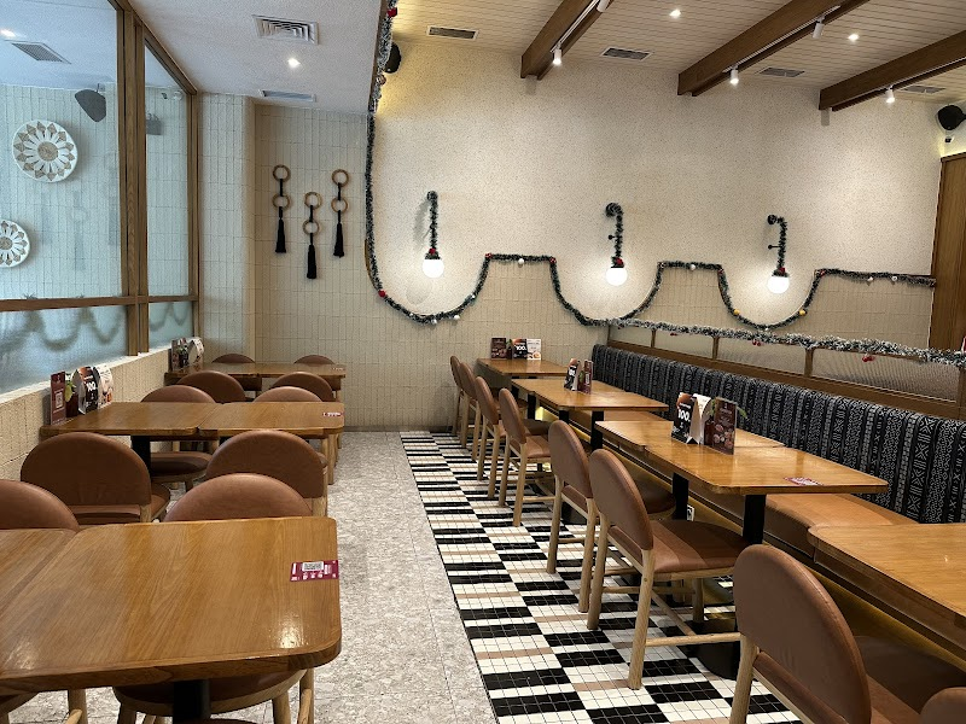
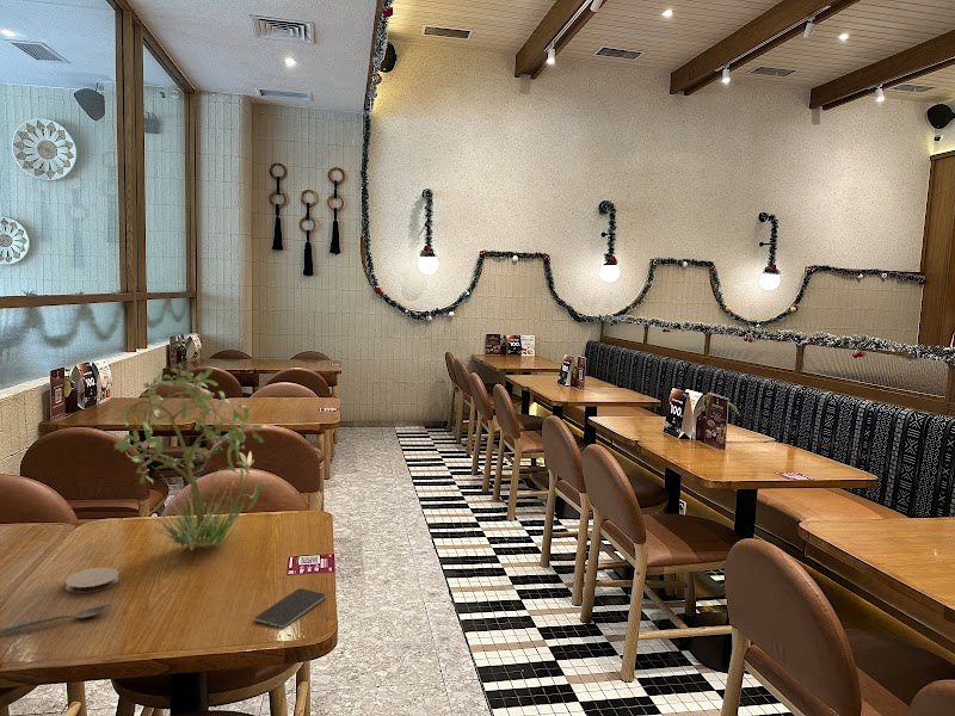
+ smartphone (291, 606)
+ spoon (51, 619)
+ plant (199, 451)
+ coaster (92, 580)
